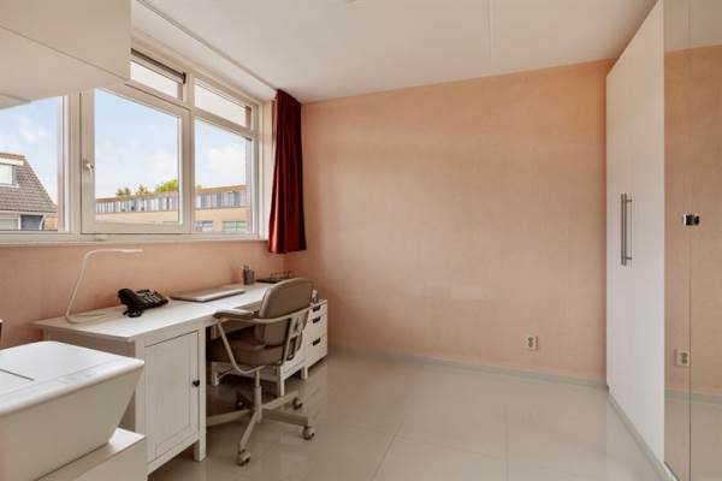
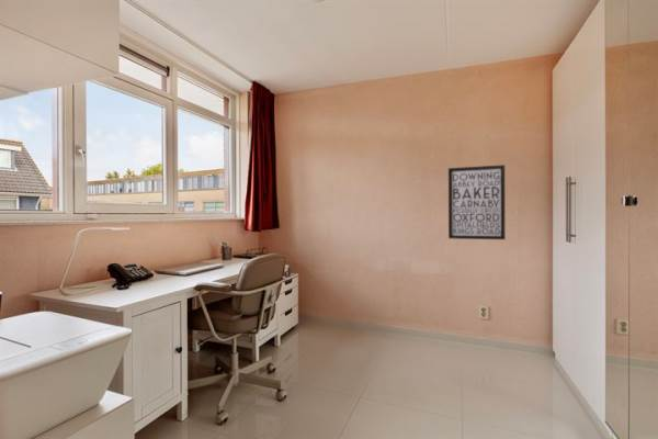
+ wall art (475, 202)
